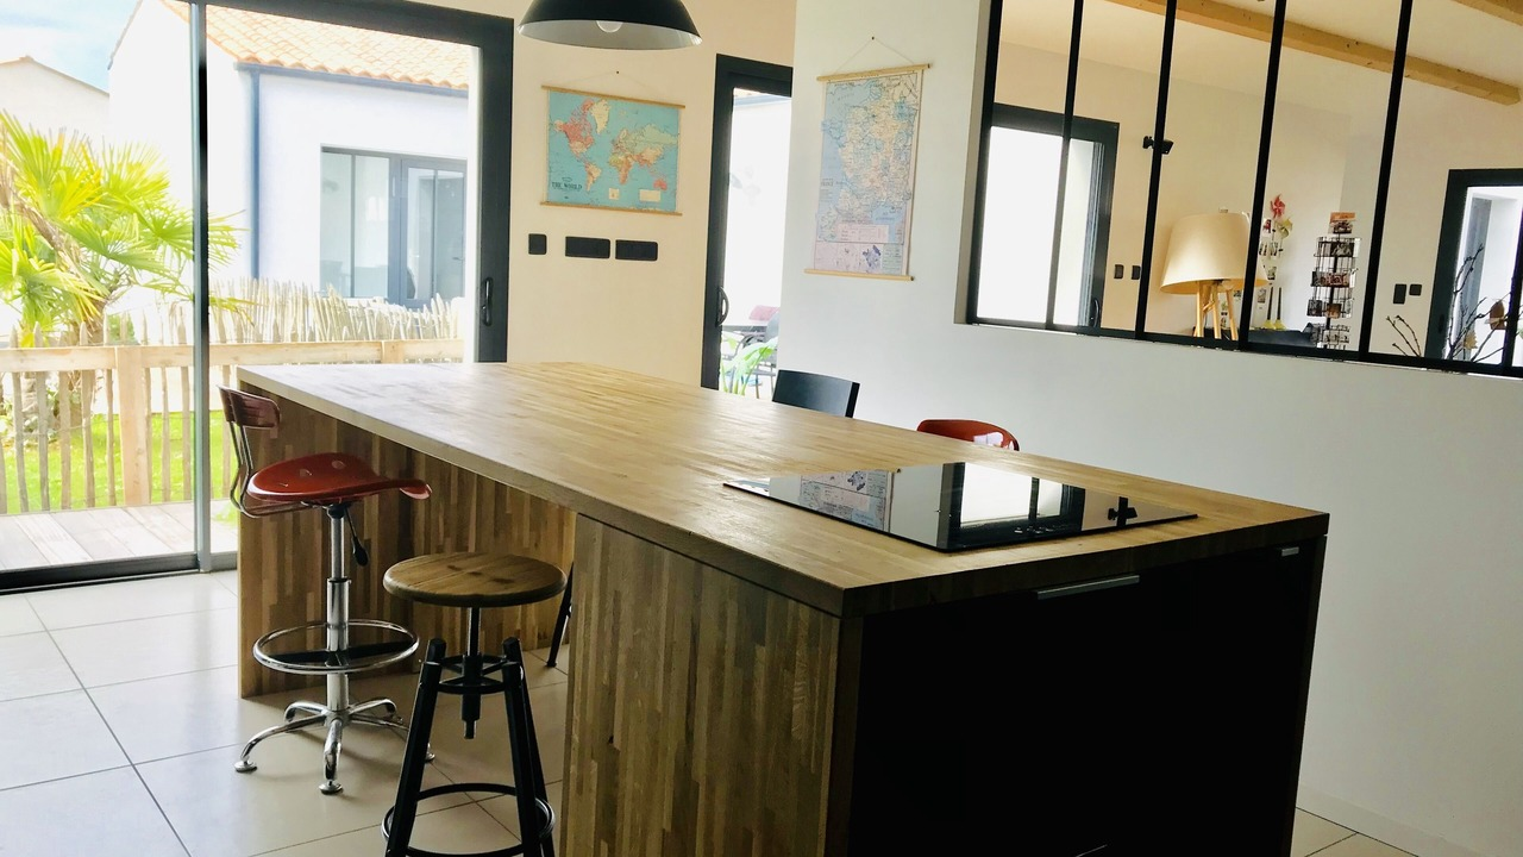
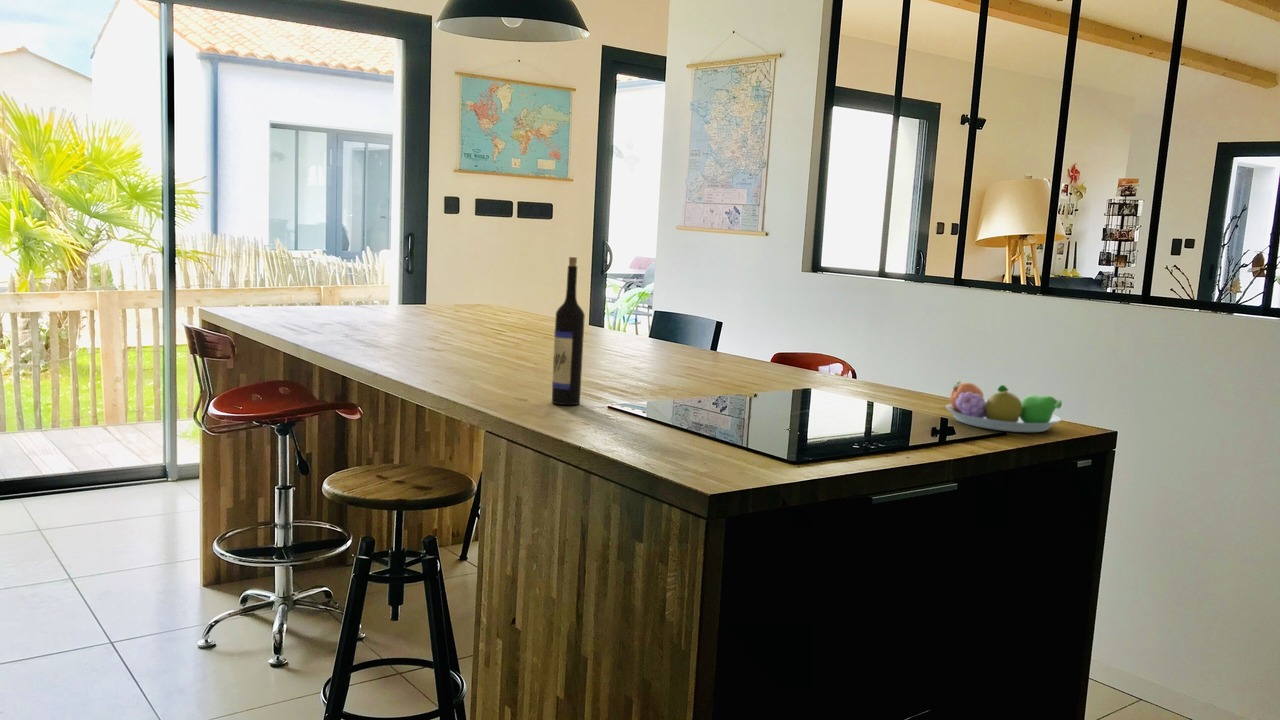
+ fruit bowl (1005, 402)
+ wine bottle (569, 330)
